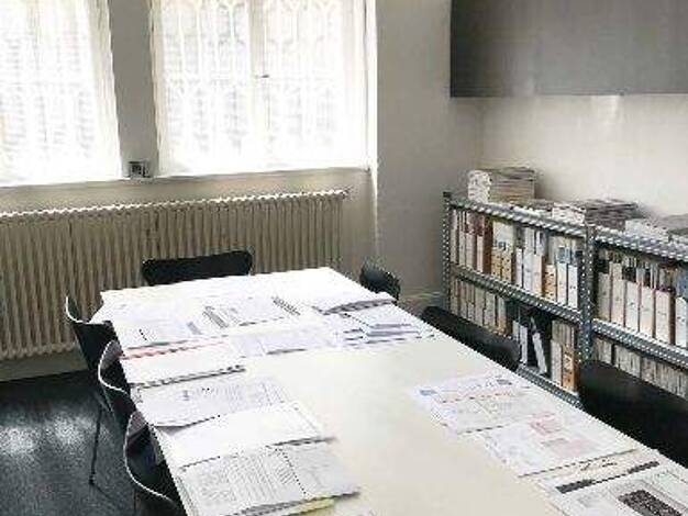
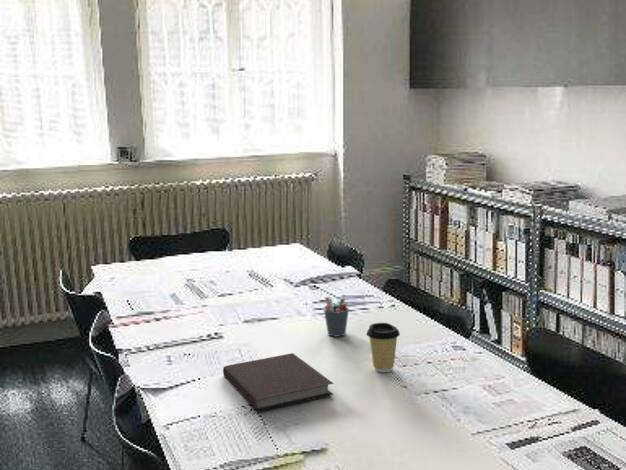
+ notebook (276, 379)
+ coffee cup (383, 347)
+ pen holder (336, 314)
